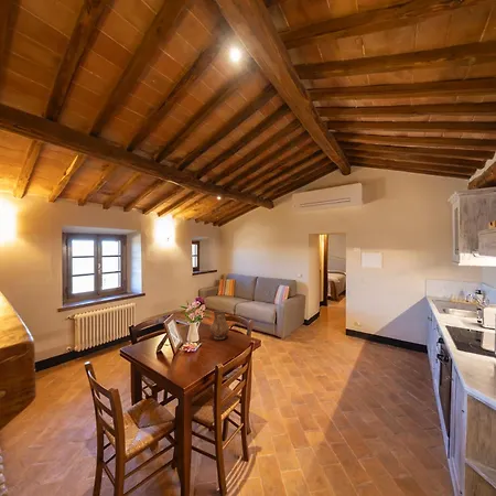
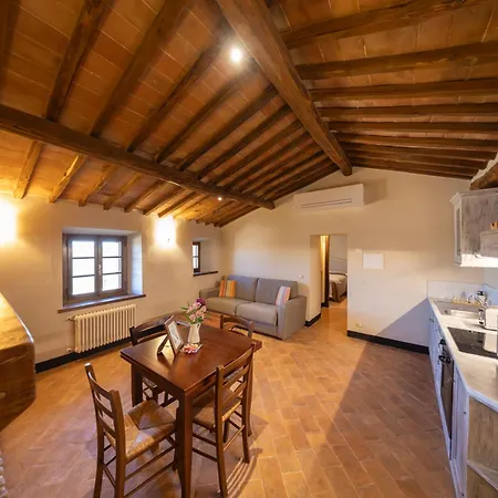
- ceramic pitcher (219, 324)
